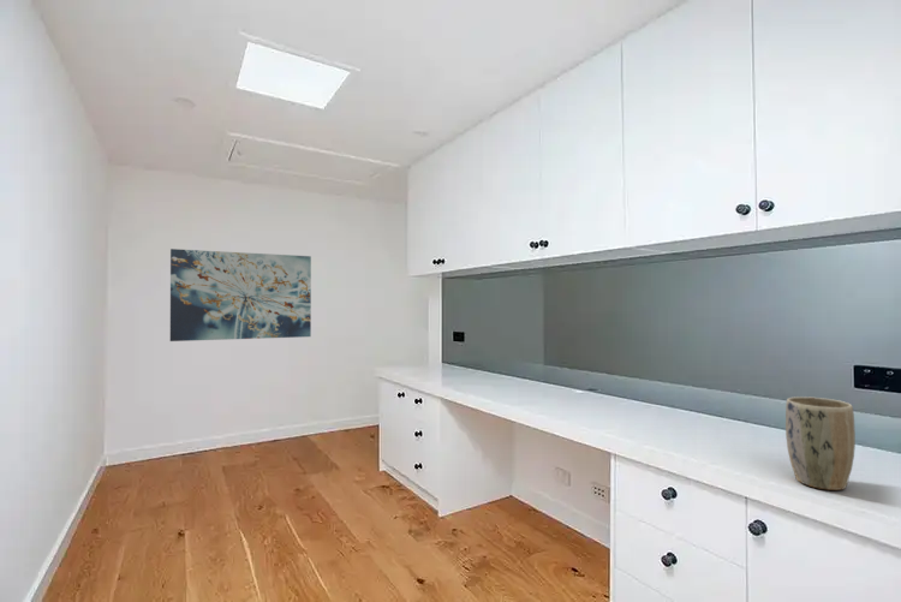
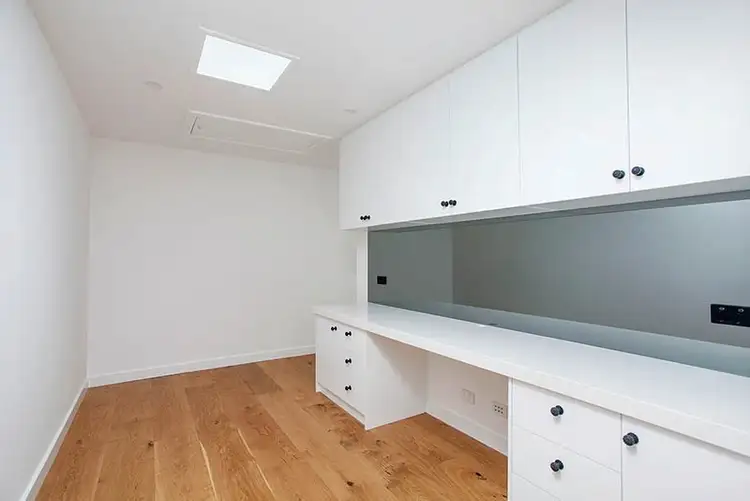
- wall art (245, 296)
- plant pot (819, 442)
